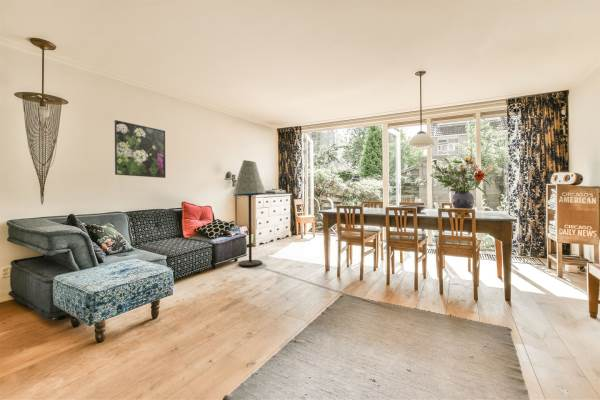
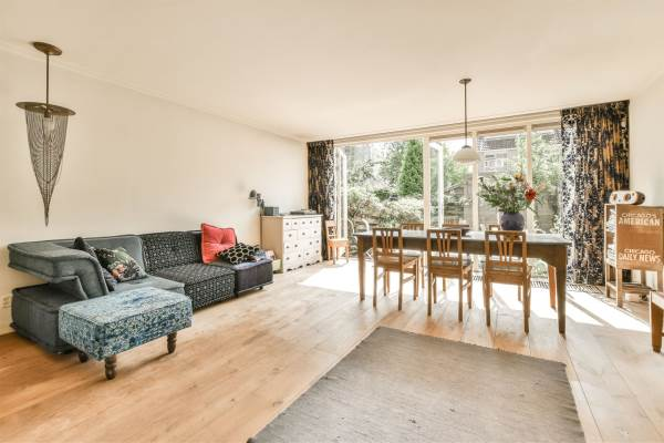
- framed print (141, 151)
- floor lamp (249, 211)
